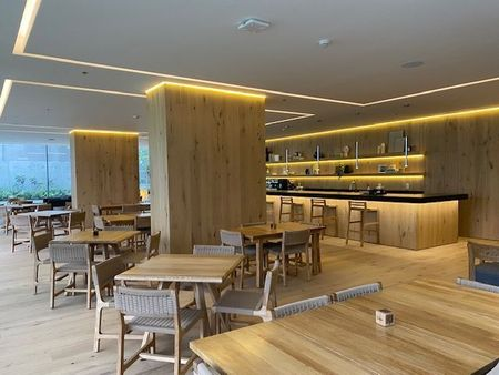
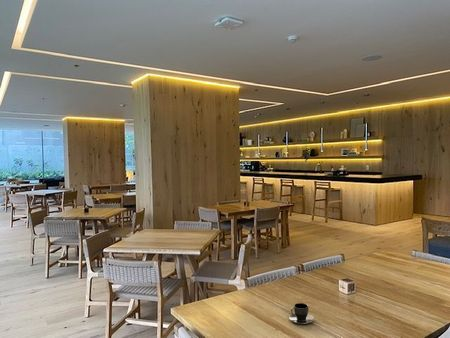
+ teacup (301, 312)
